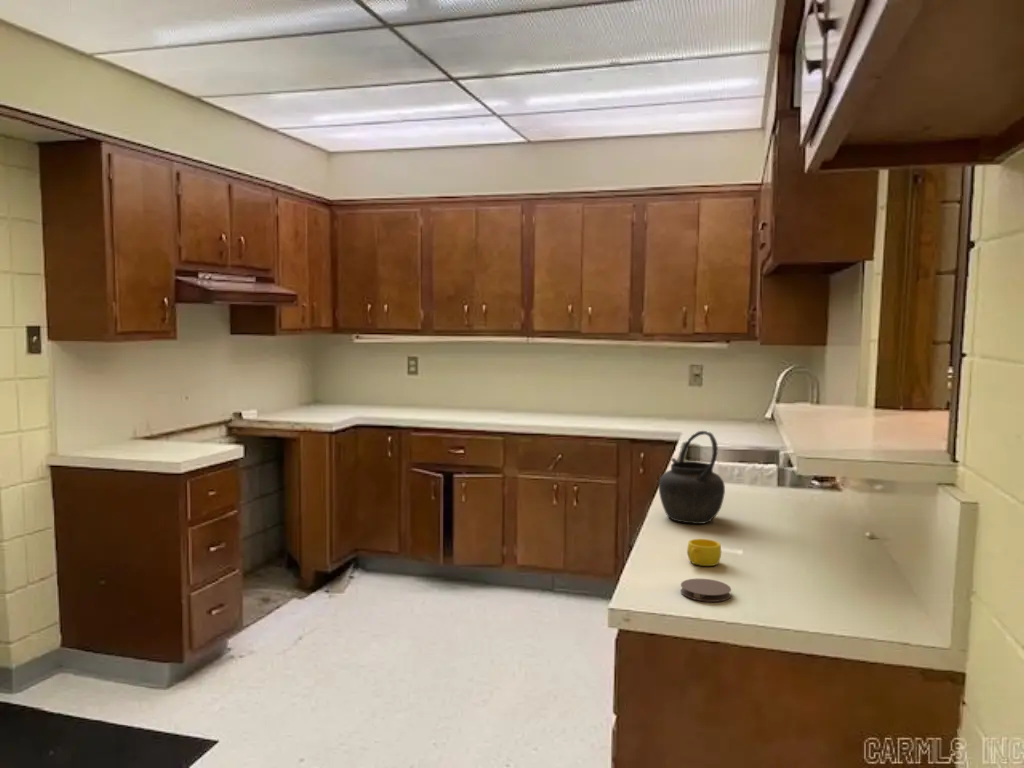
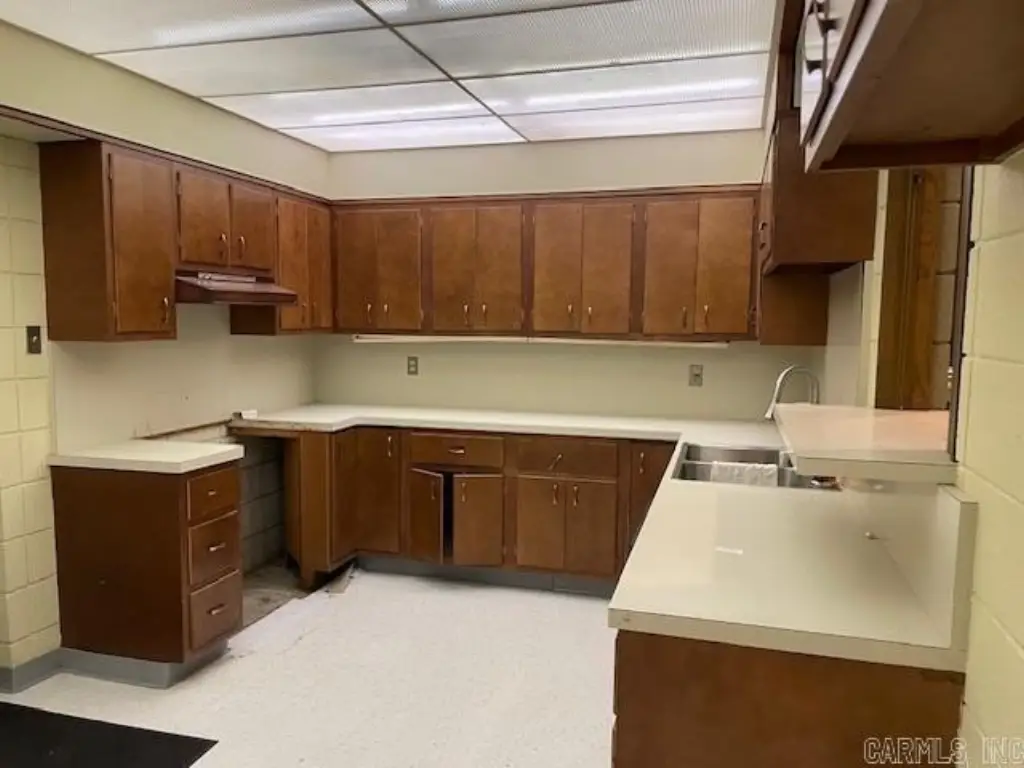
- cup (701, 553)
- kettle (690, 473)
- coaster (705, 589)
